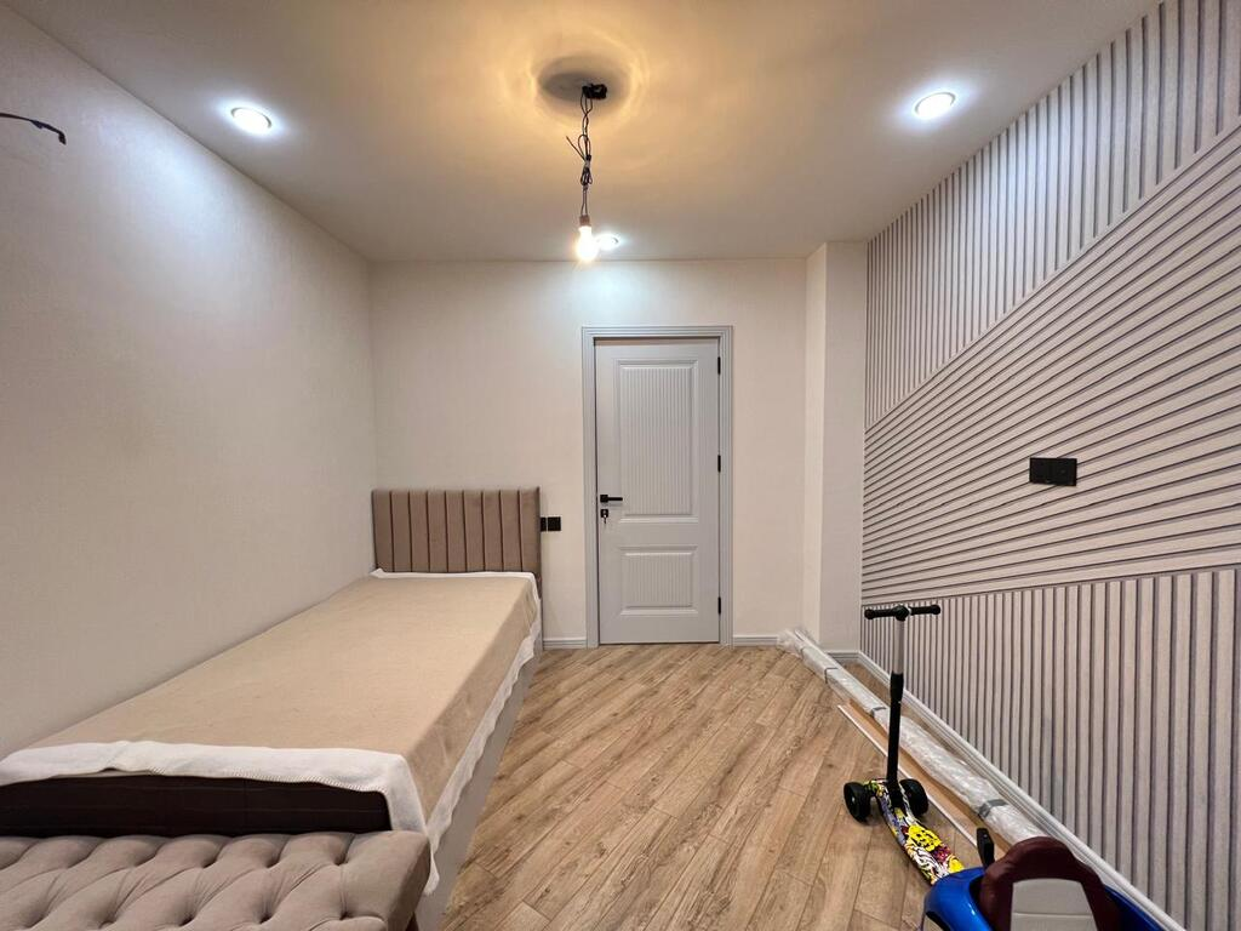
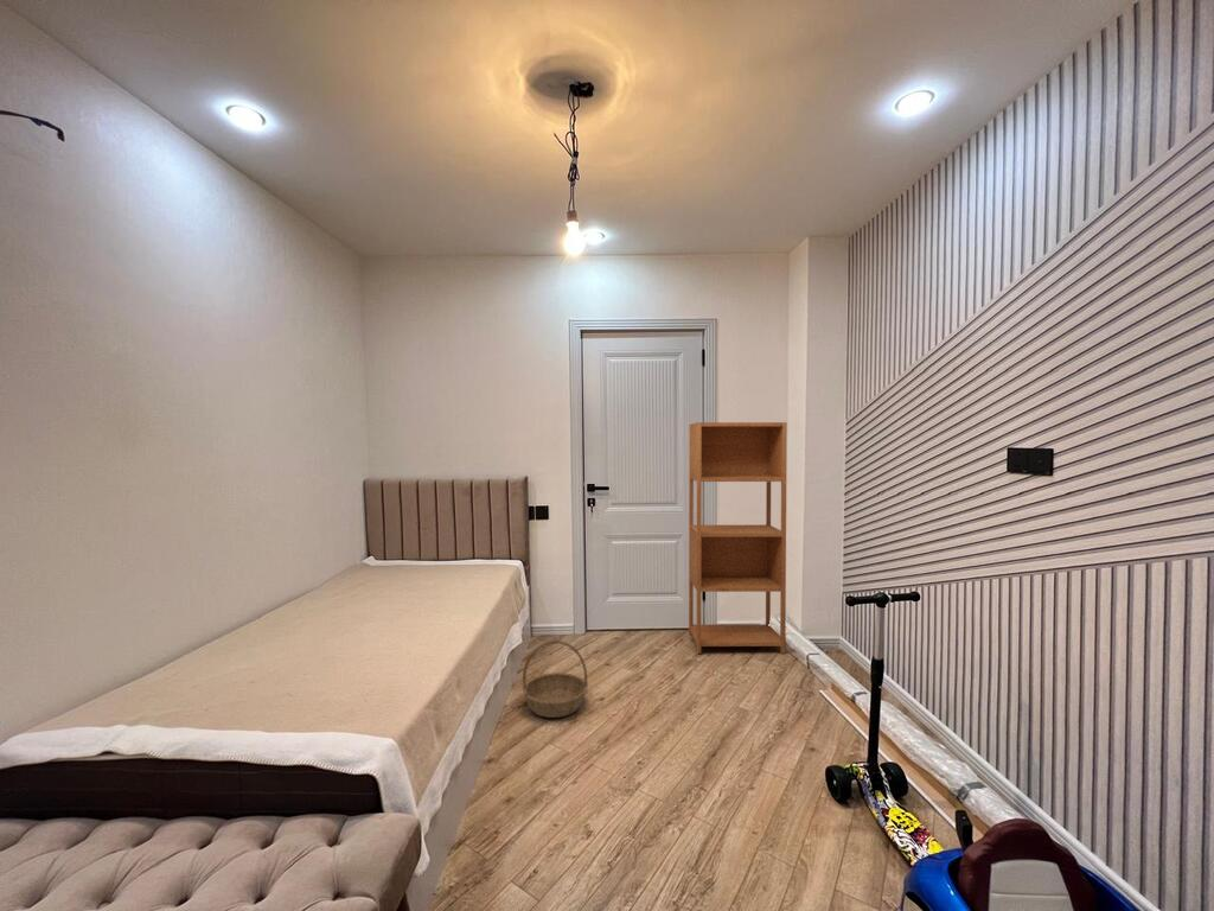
+ basket (555, 673)
+ bookcase (735, 534)
